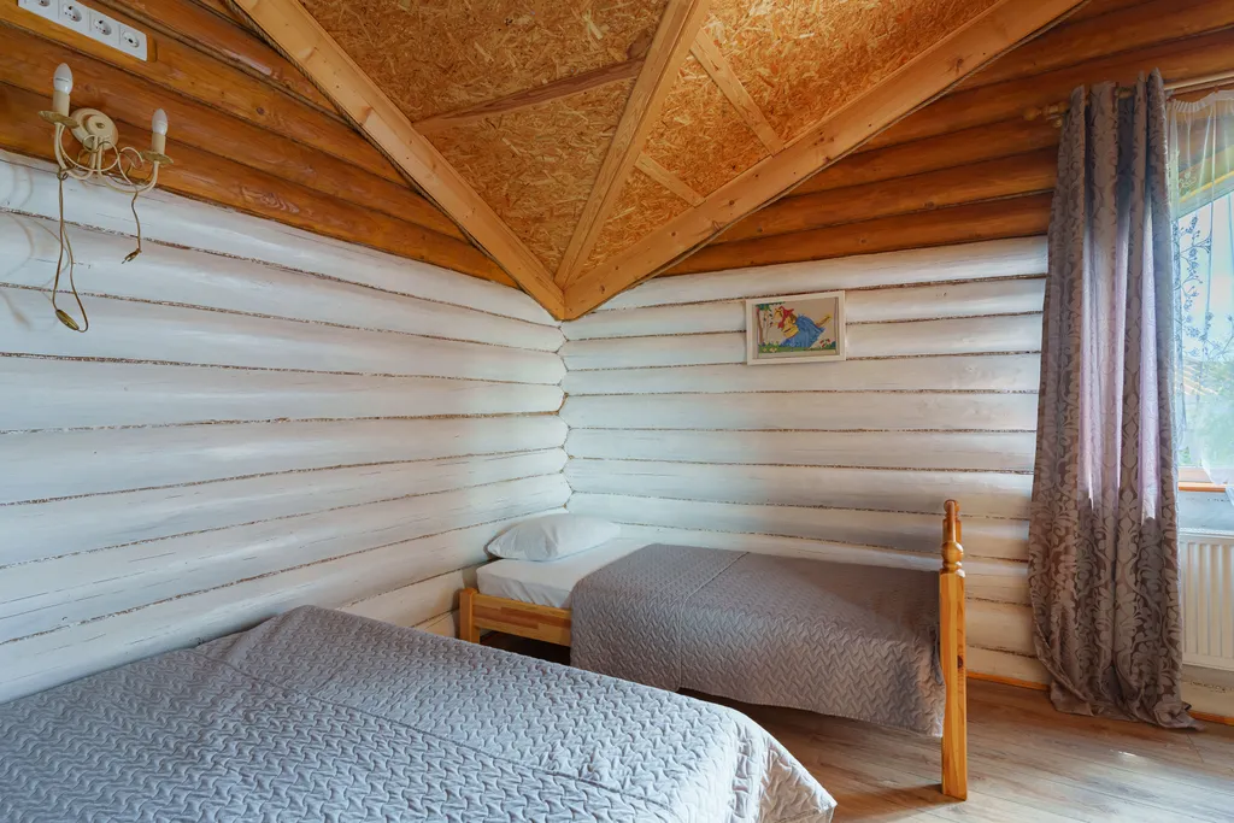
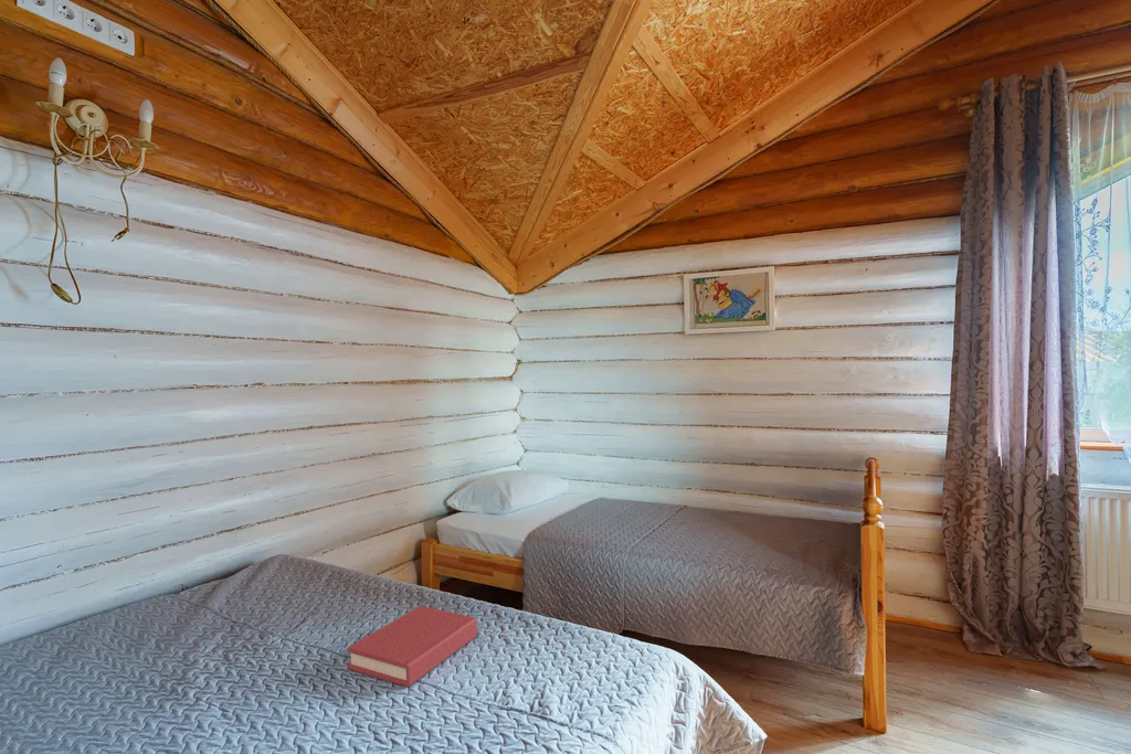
+ hardback book (415, 641)
